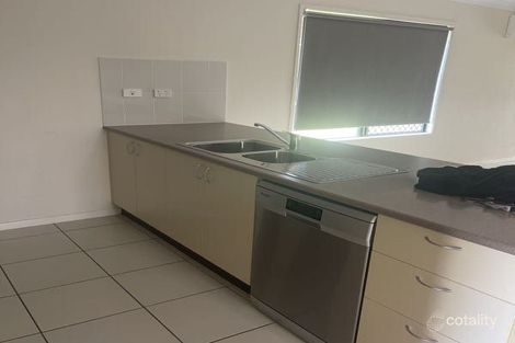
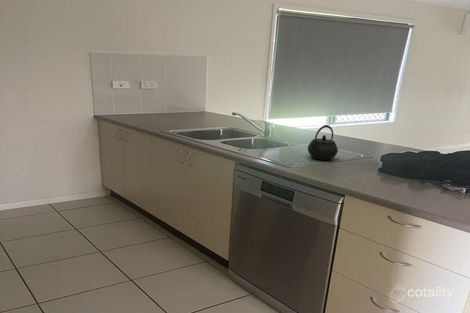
+ kettle (322, 141)
